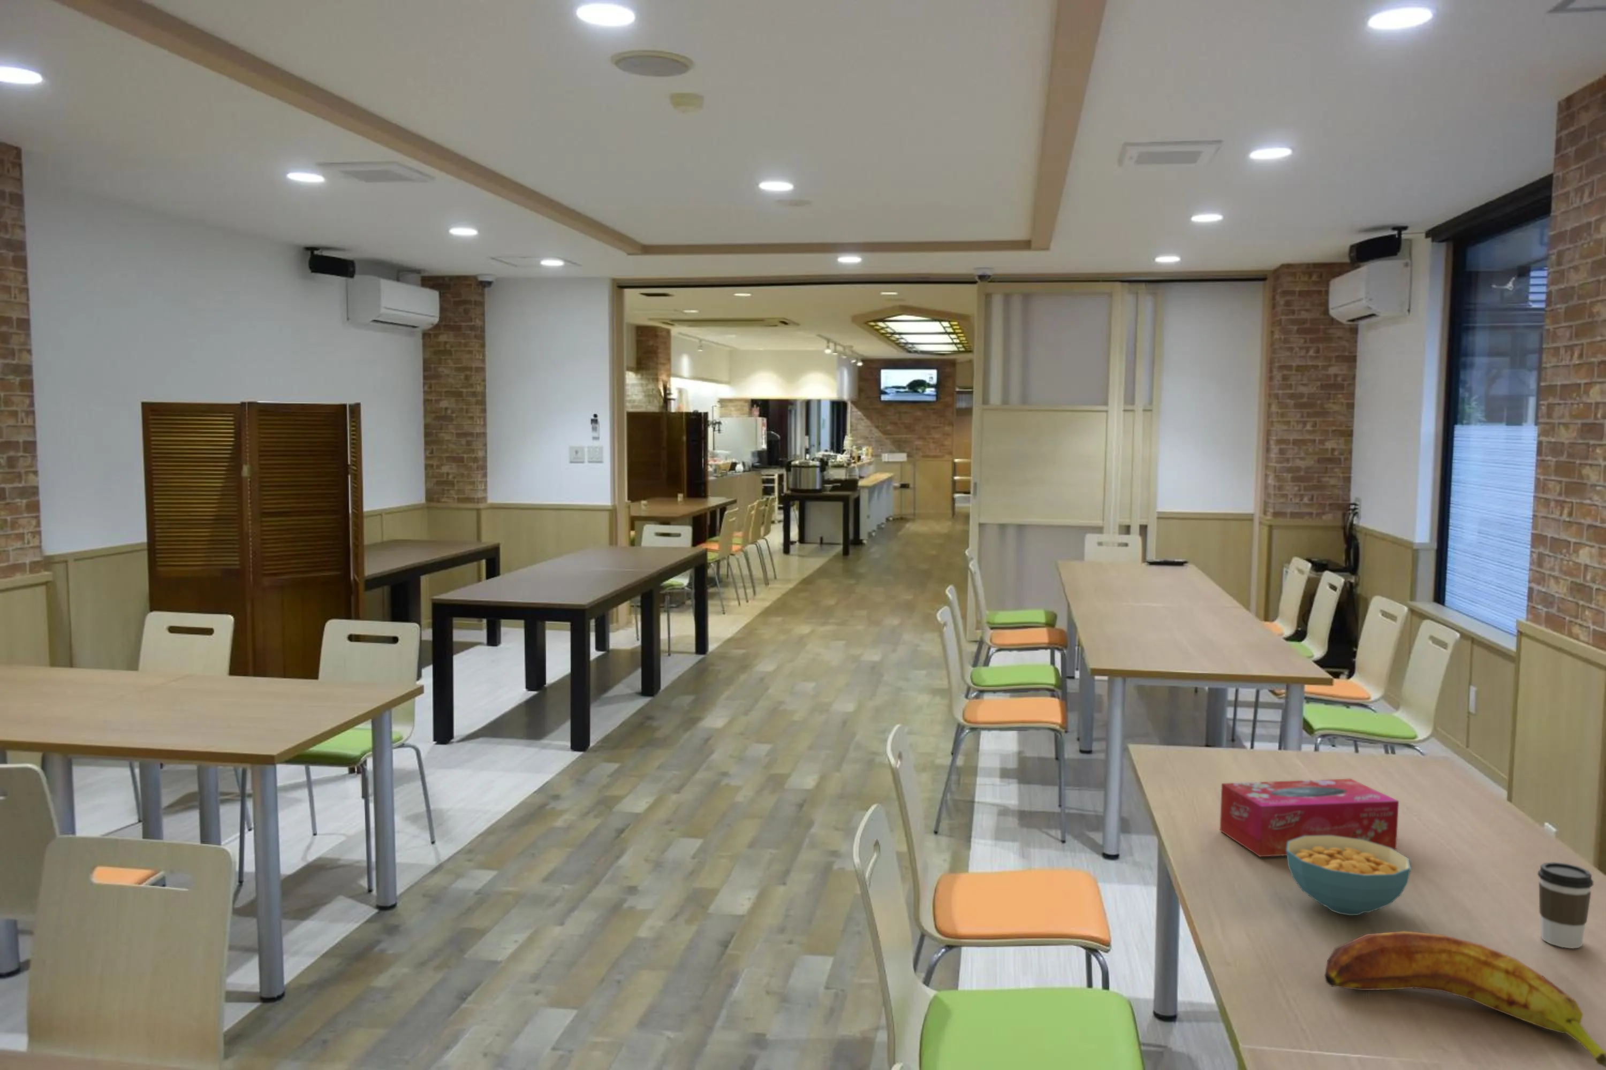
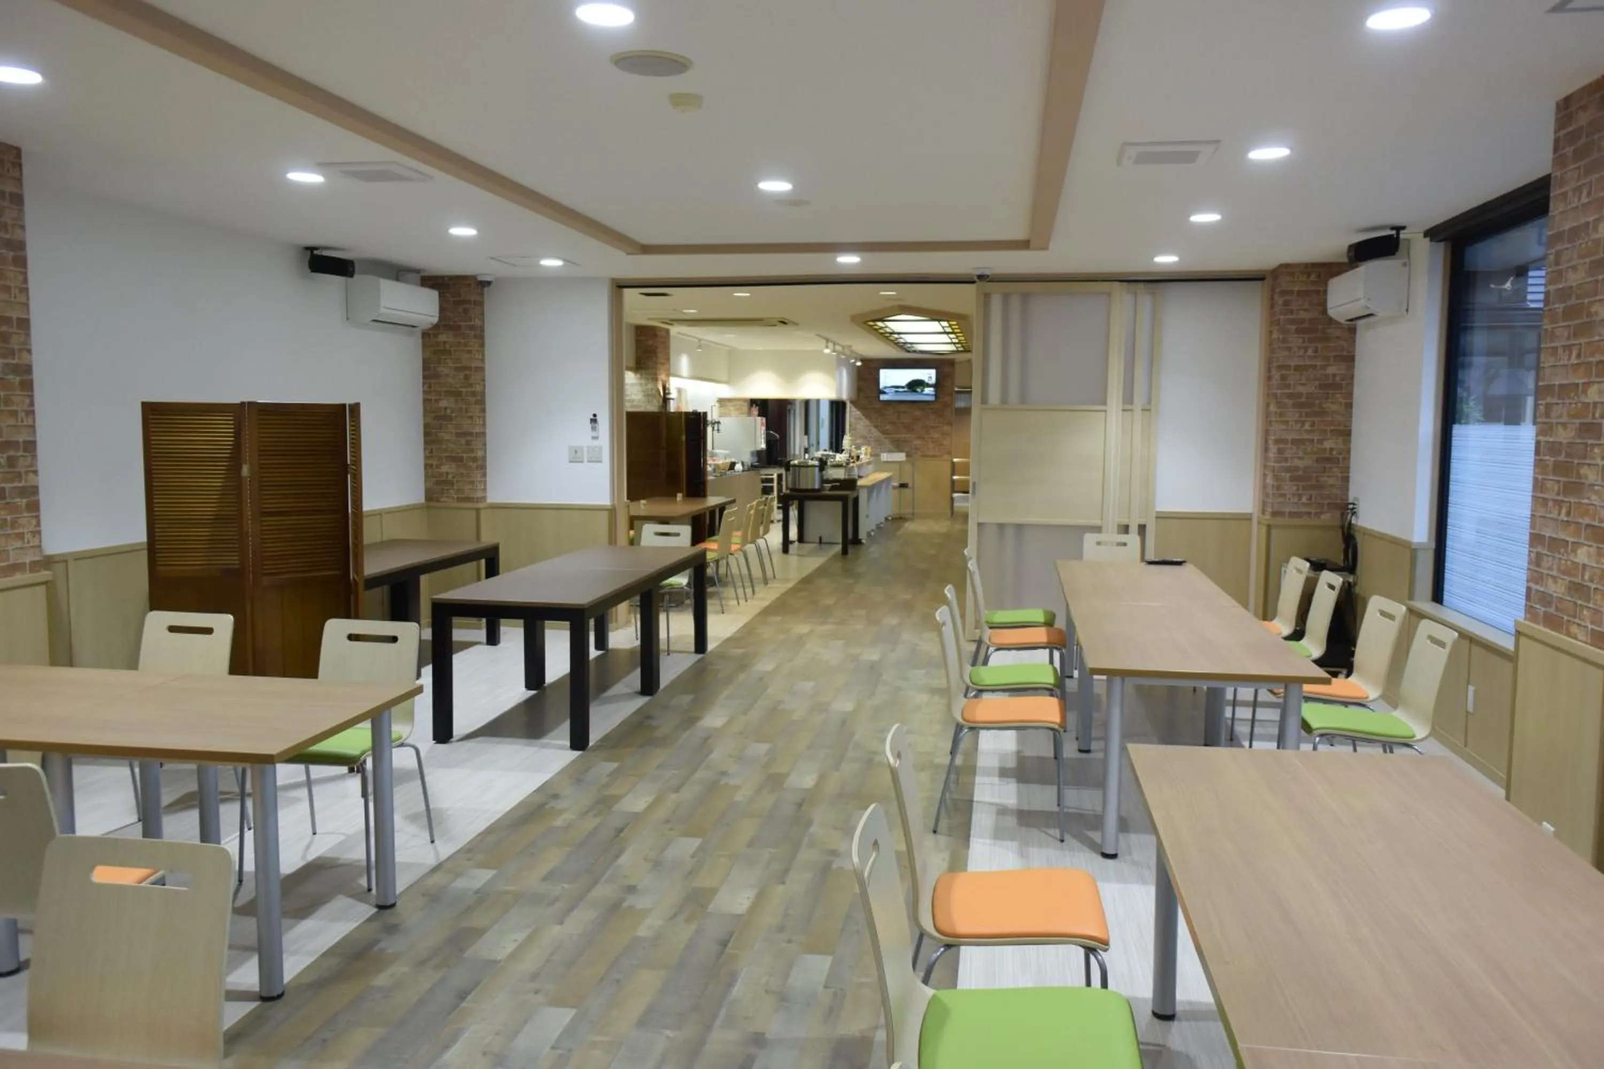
- cereal bowl (1346, 881)
- coffee cup (1563, 905)
- banana (1460, 985)
- tissue box (1307, 816)
